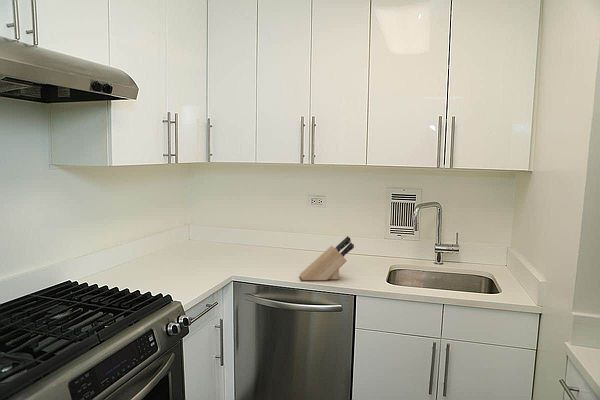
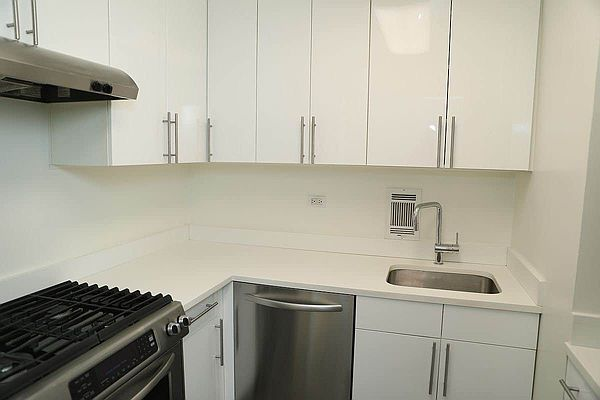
- knife block (327, 257)
